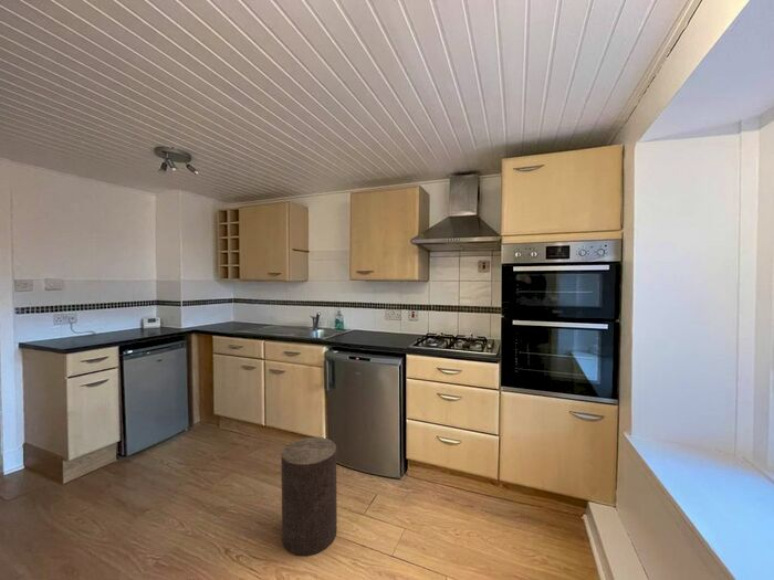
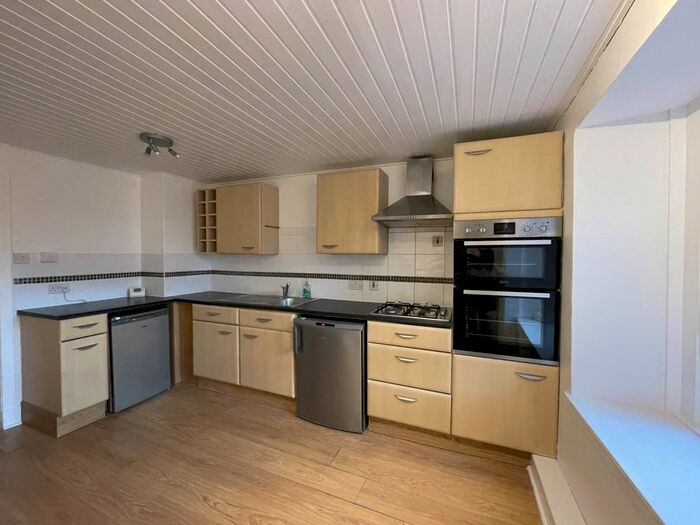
- stool (310, 492)
